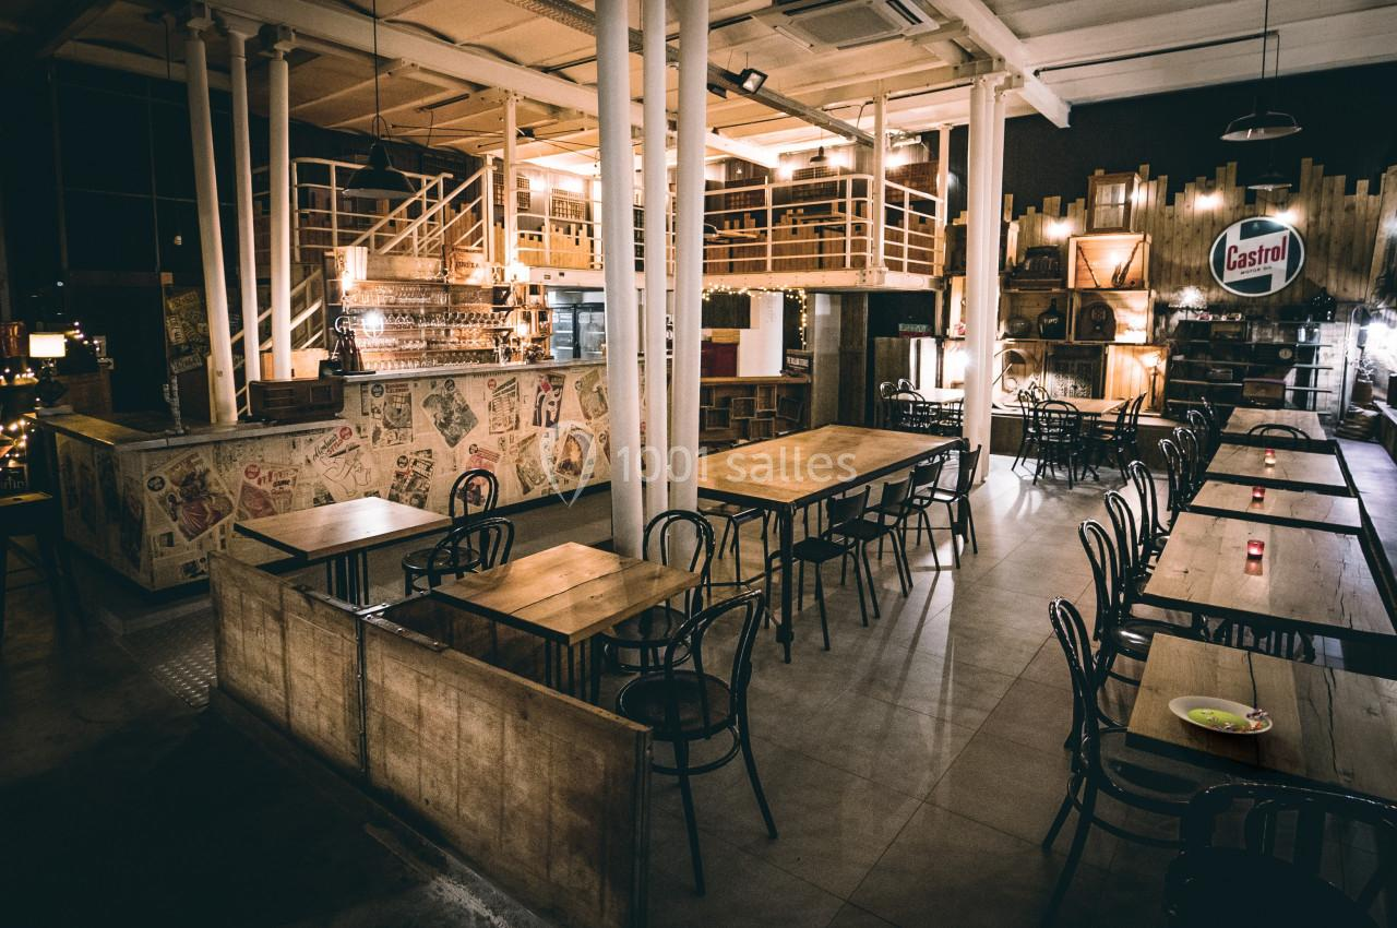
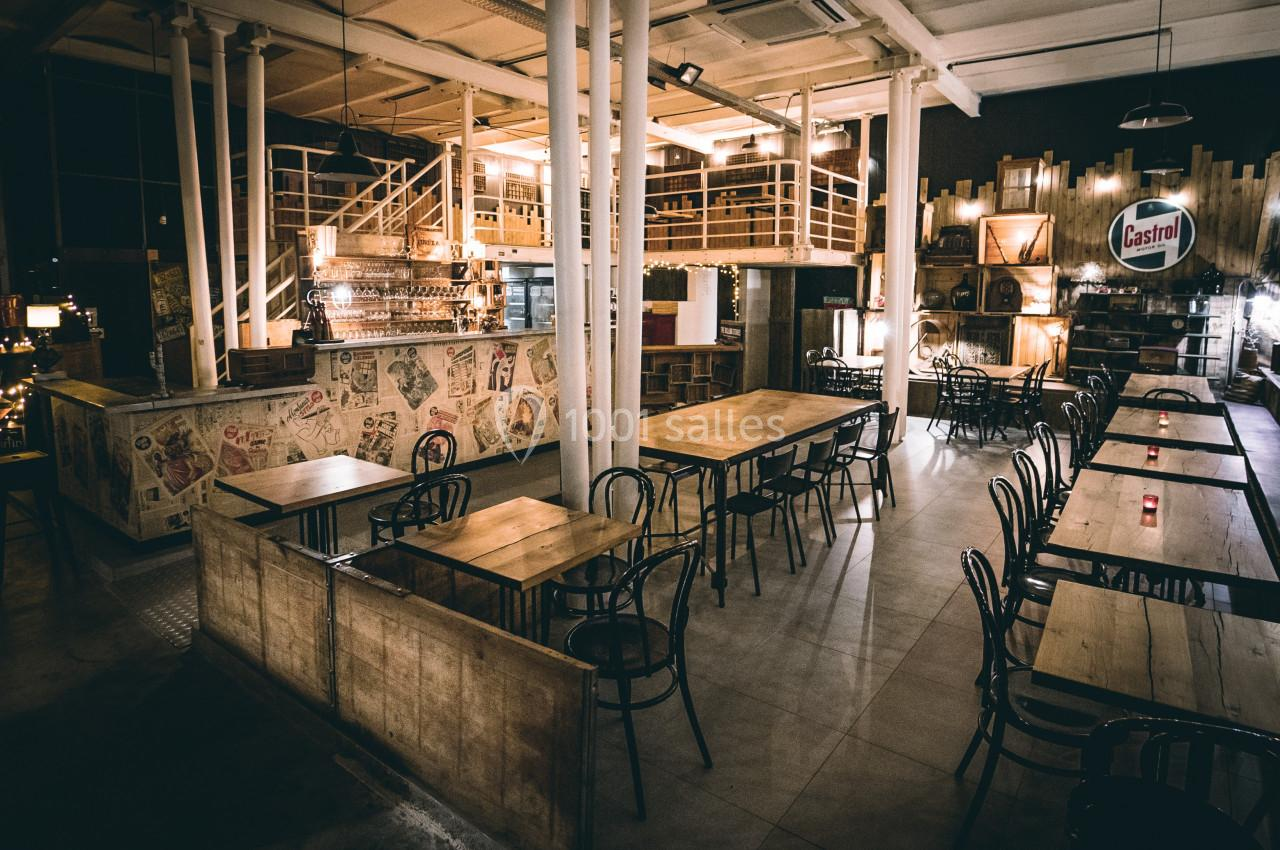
- salad plate (1218, 715)
